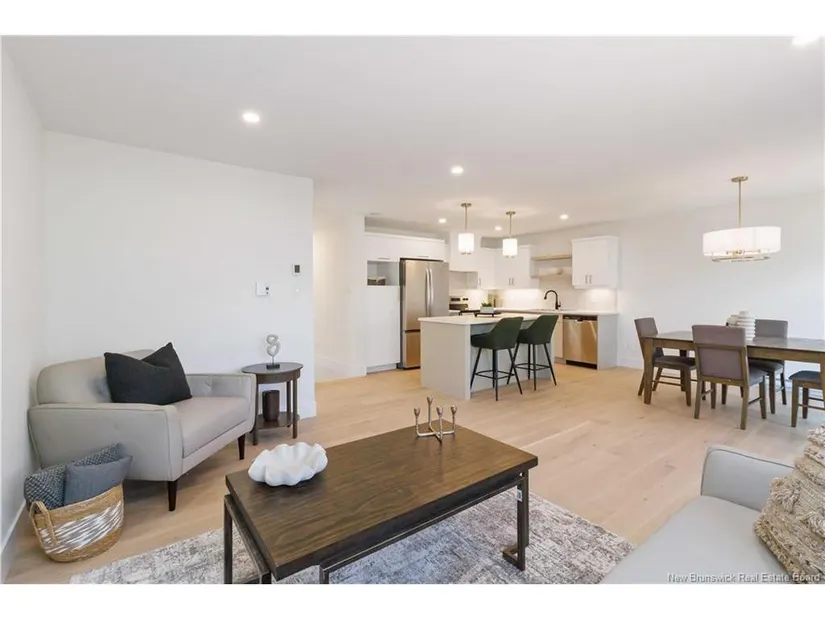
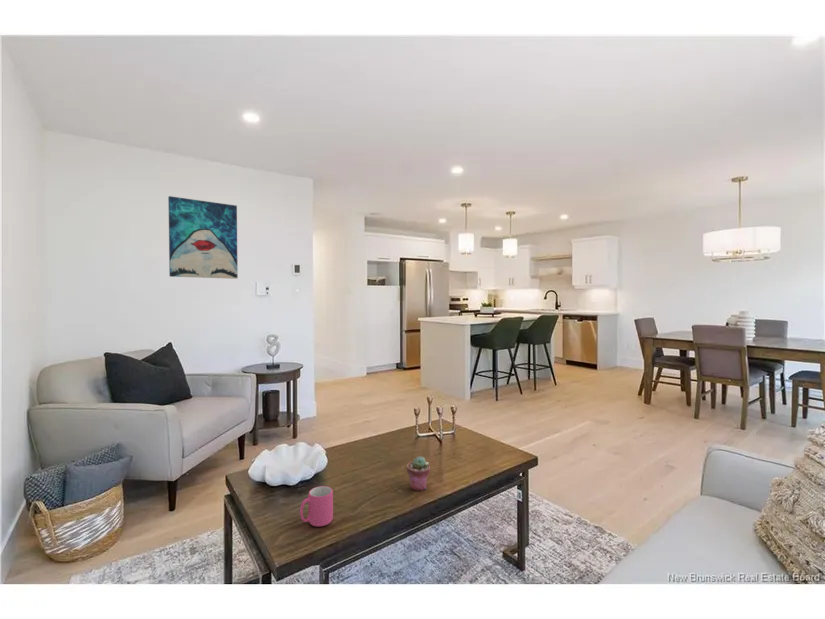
+ wall art (204, 239)
+ mug (316, 507)
+ potted succulent (418, 472)
